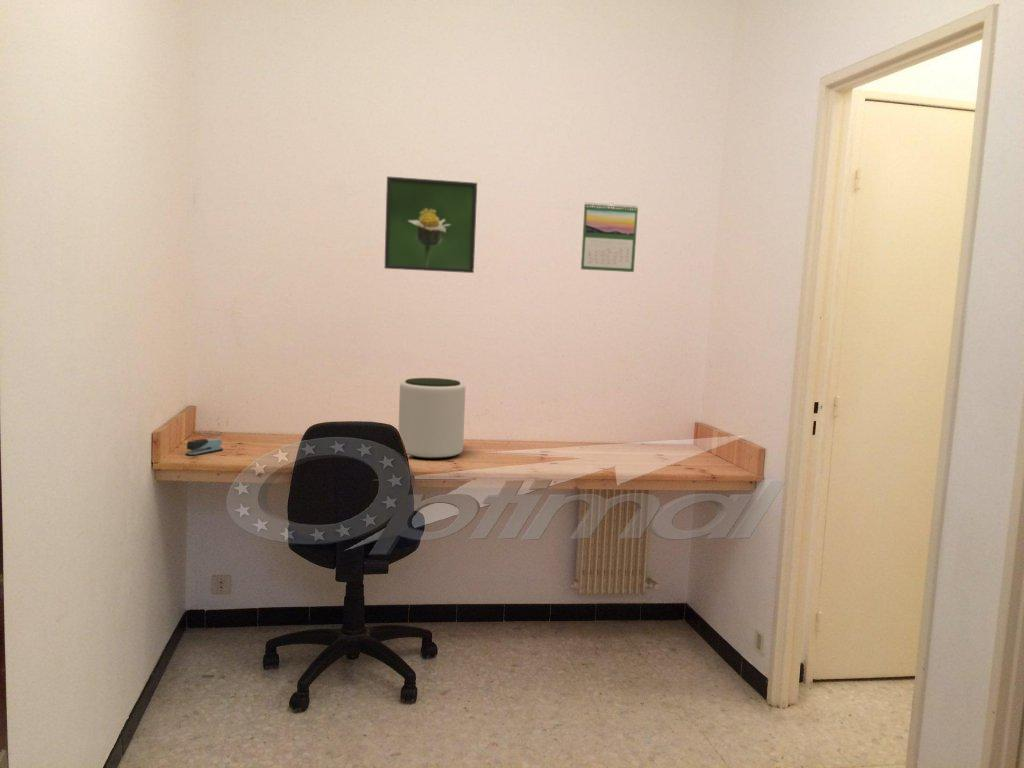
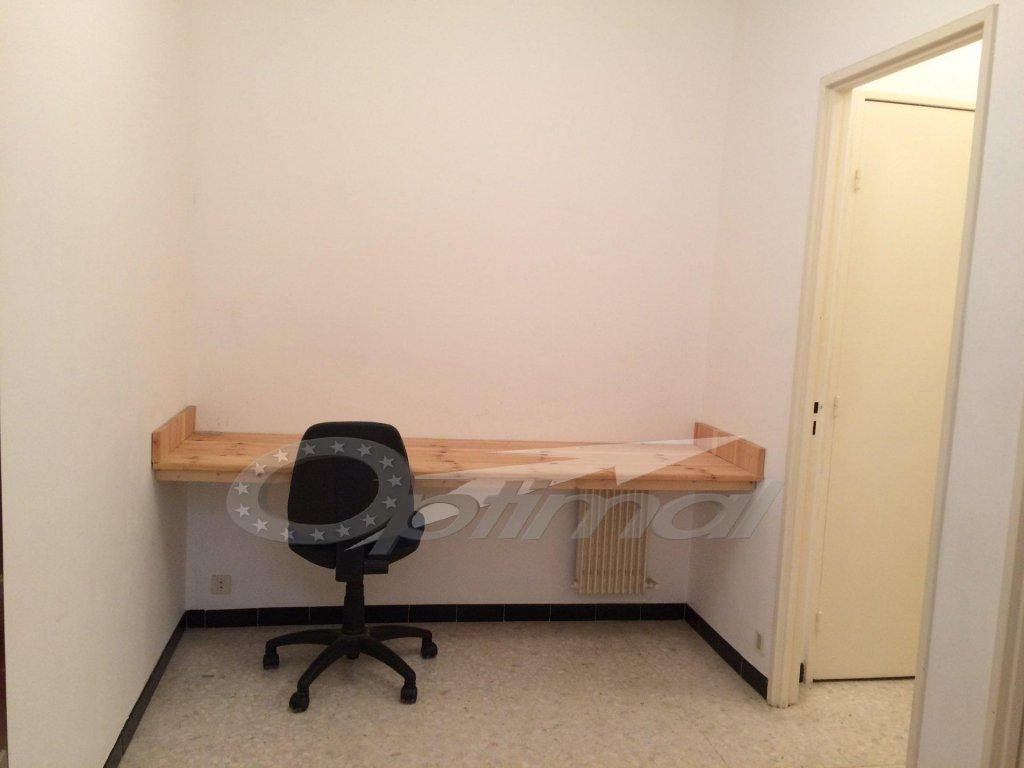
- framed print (430, 225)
- calendar (609, 236)
- stapler (204, 445)
- plant pot (431, 417)
